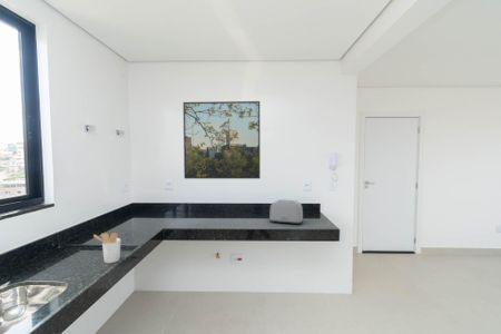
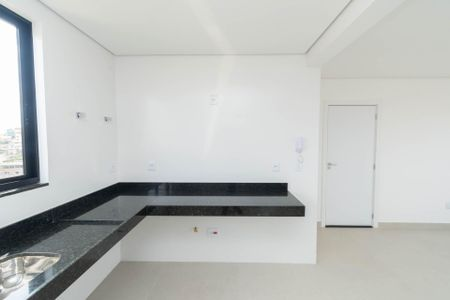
- toaster (285, 210)
- utensil holder (107, 246)
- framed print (222, 140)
